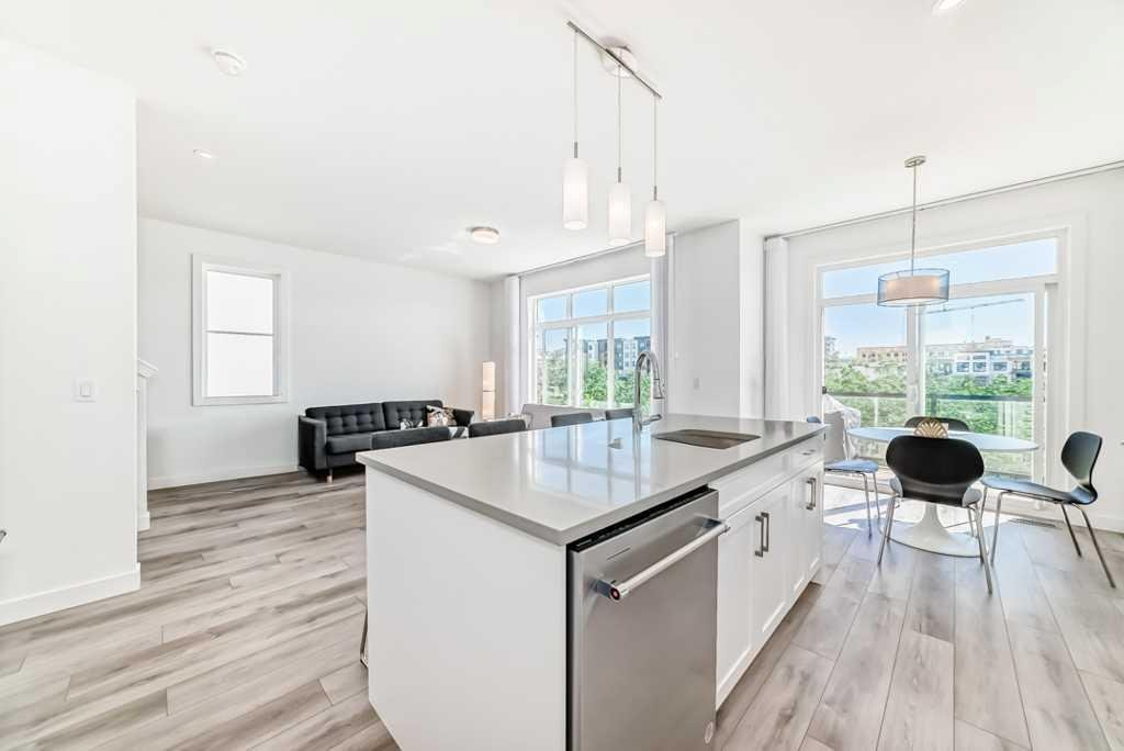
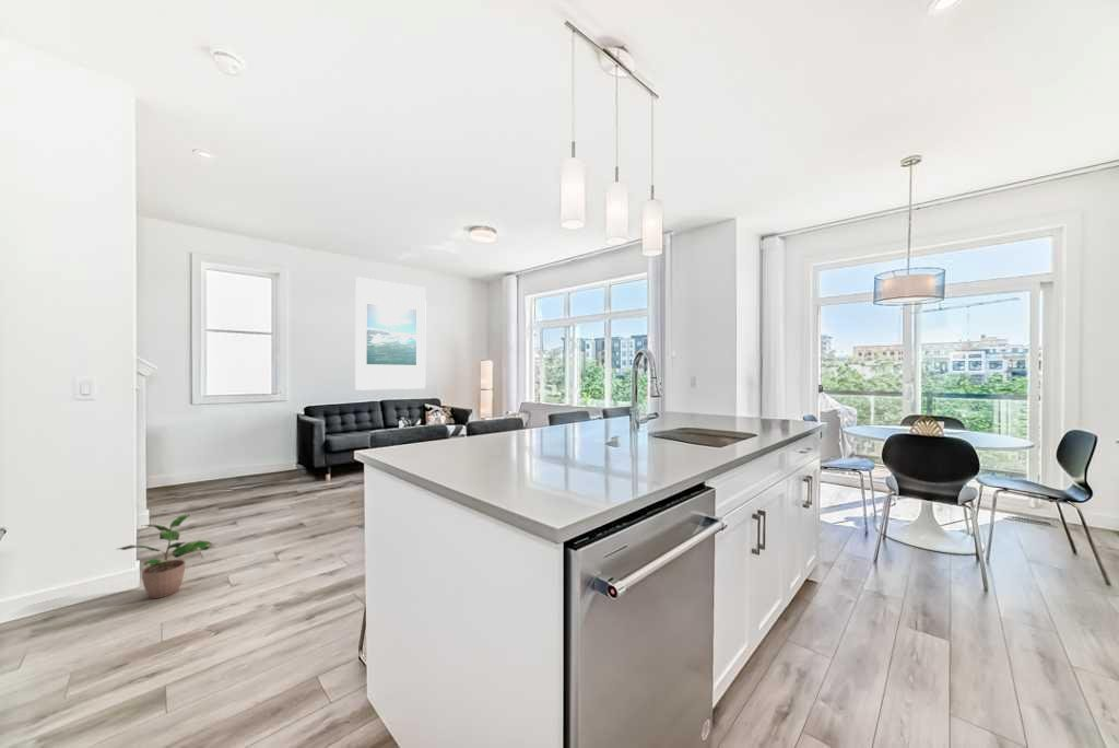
+ potted plant (165, 554)
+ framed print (392, 336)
